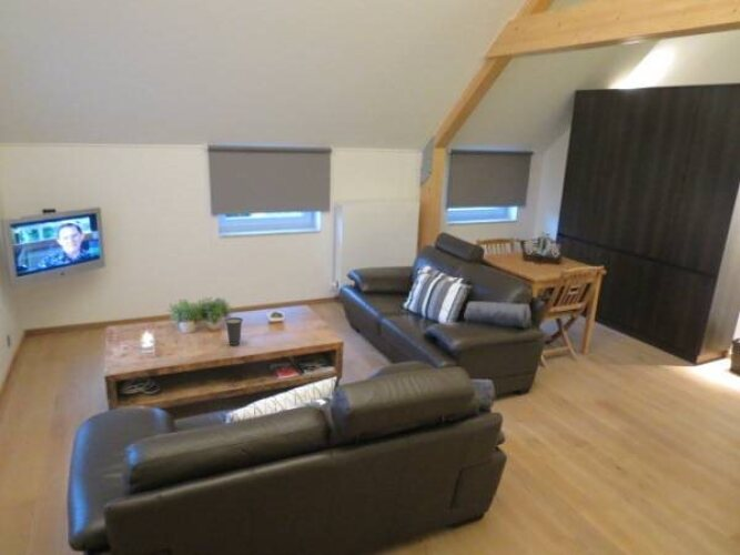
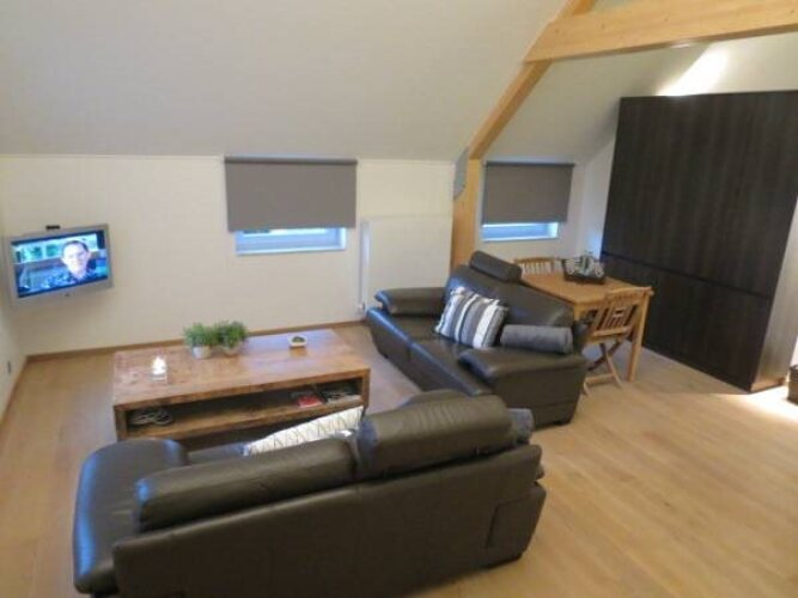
- cup (234, 332)
